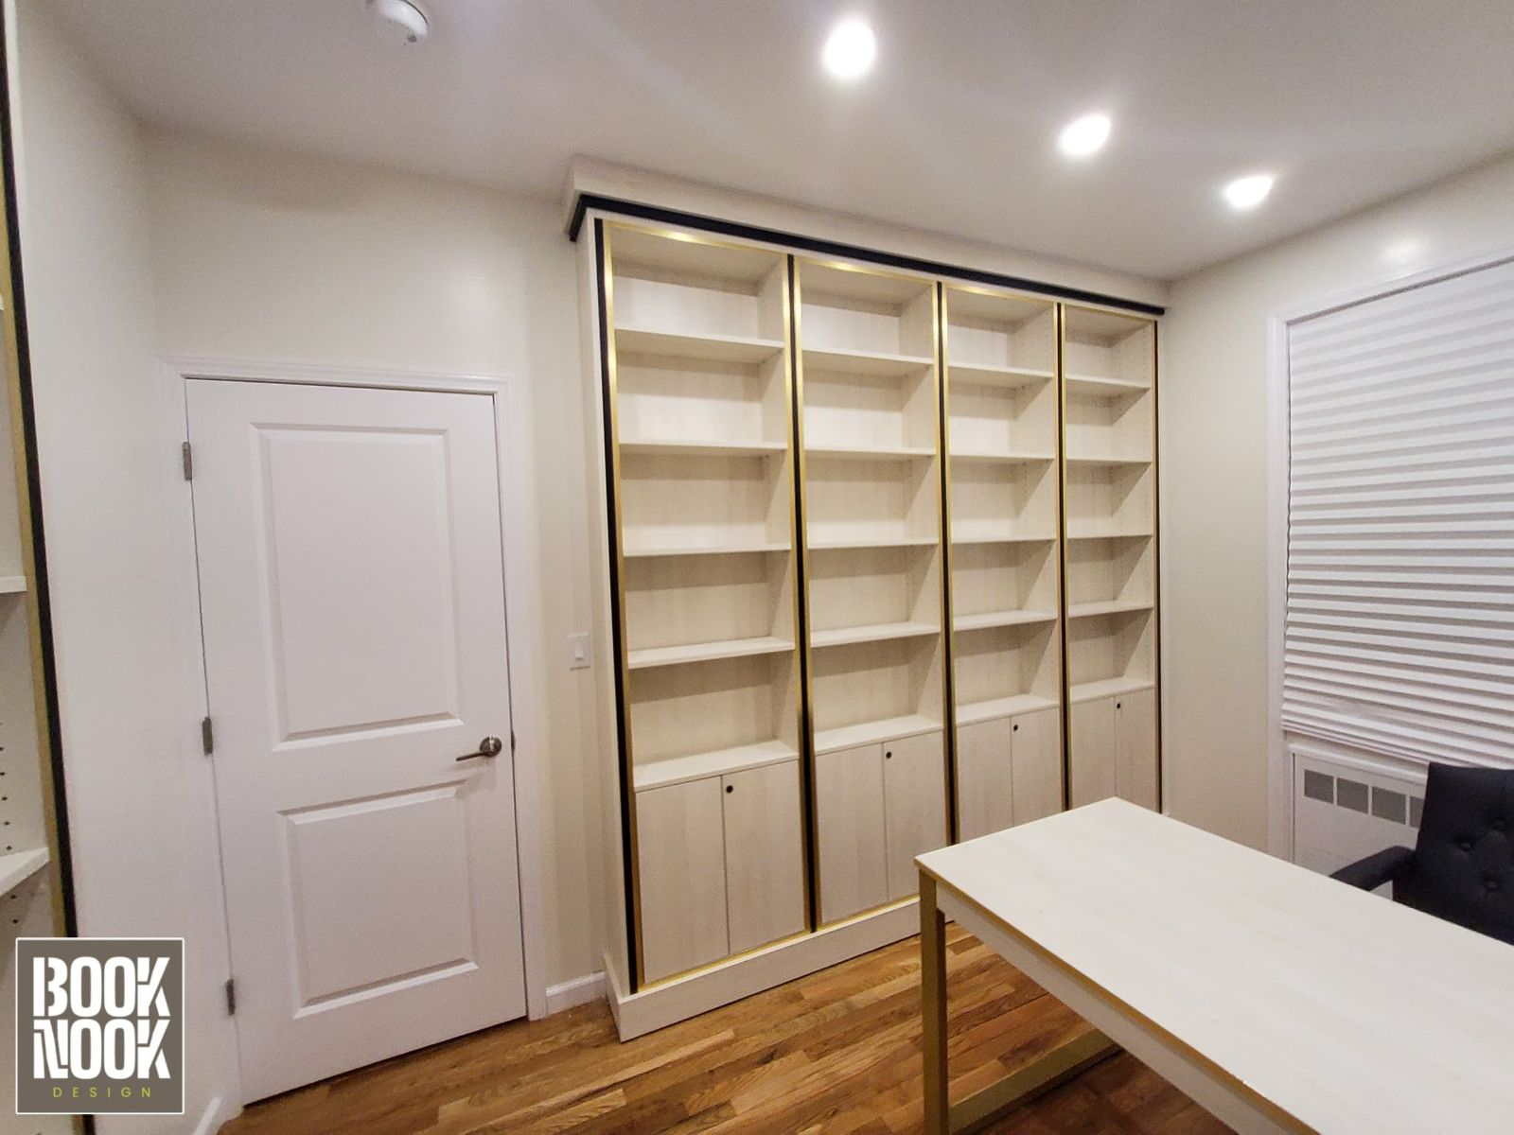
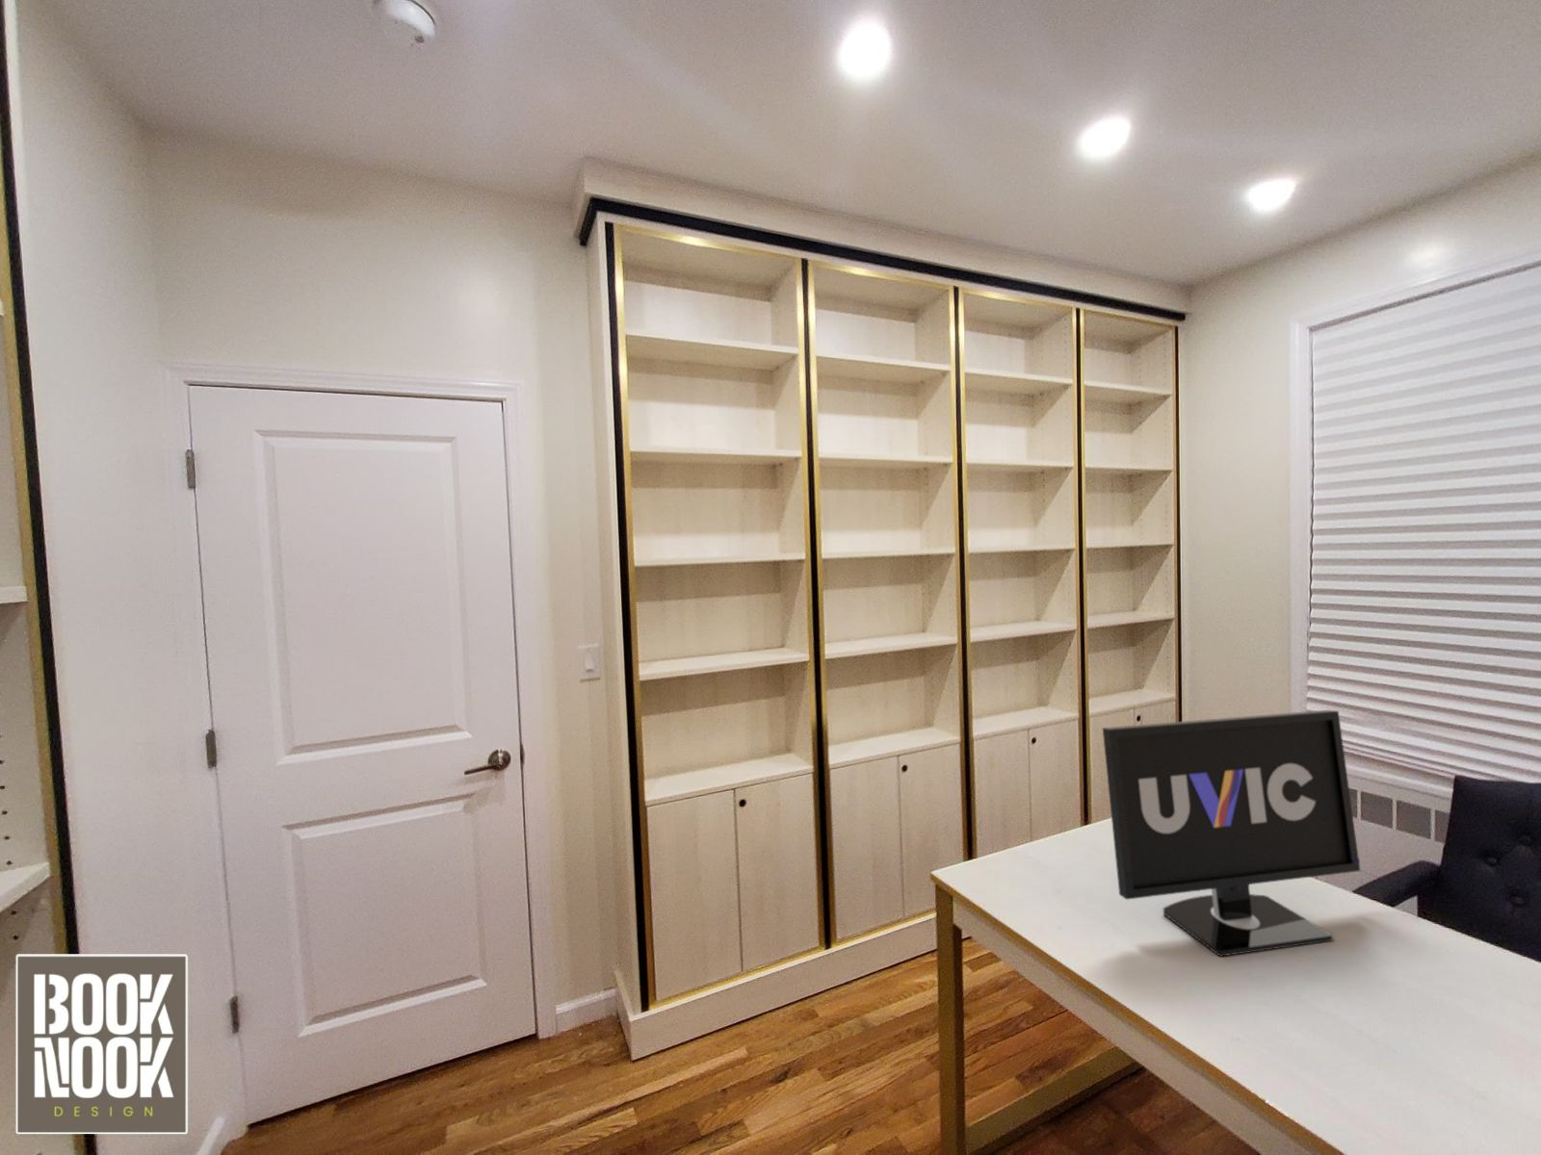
+ monitor (1235, 823)
